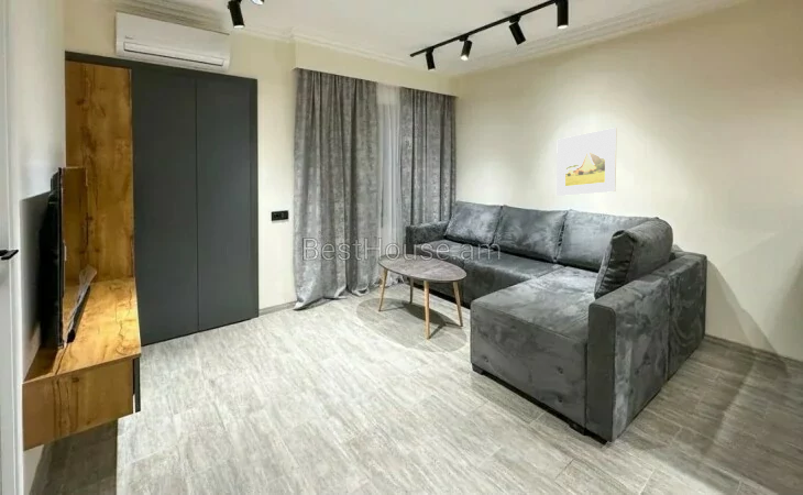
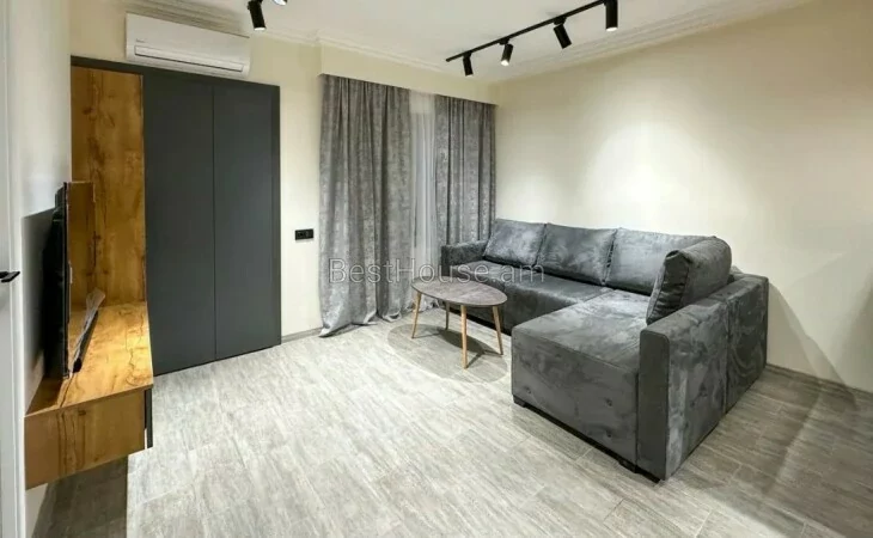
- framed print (584, 164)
